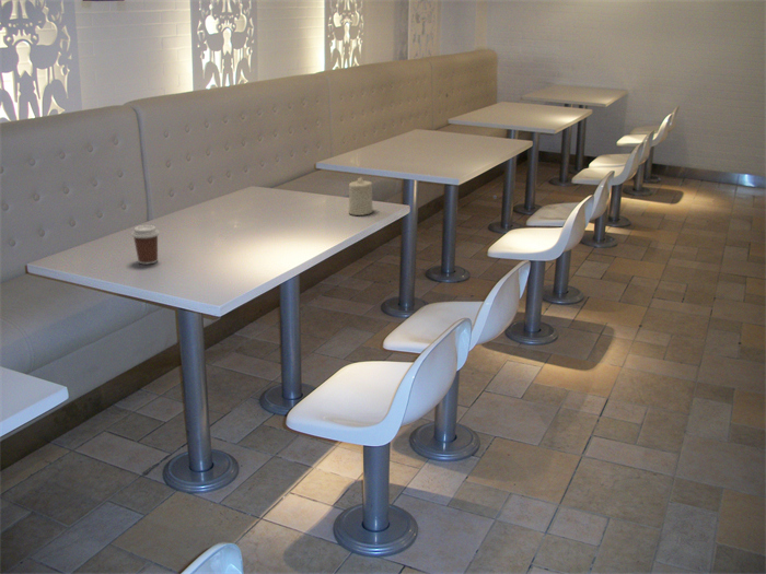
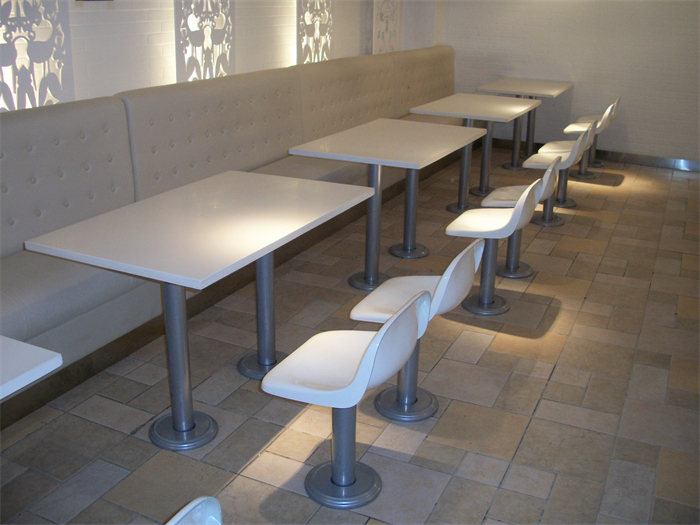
- candle (360, 195)
- coffee cup (146, 244)
